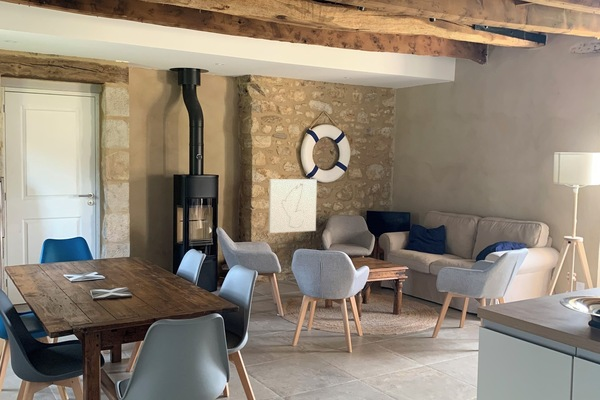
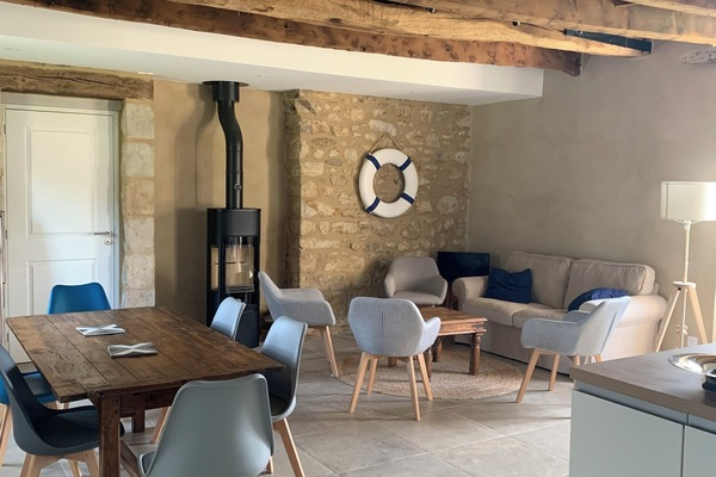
- wall art (292, 205)
